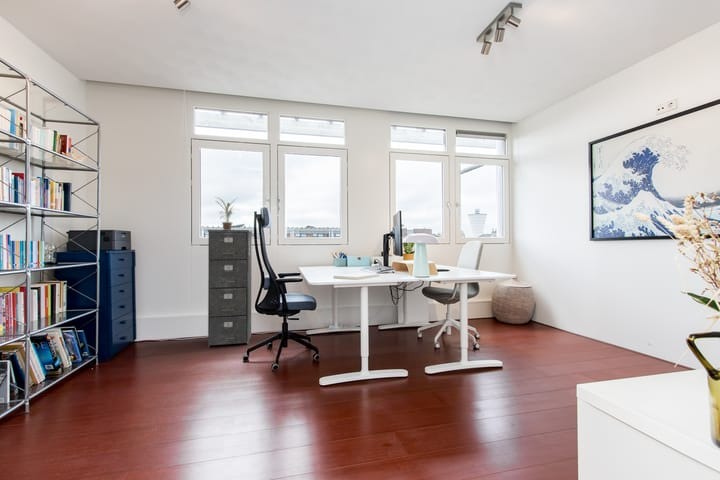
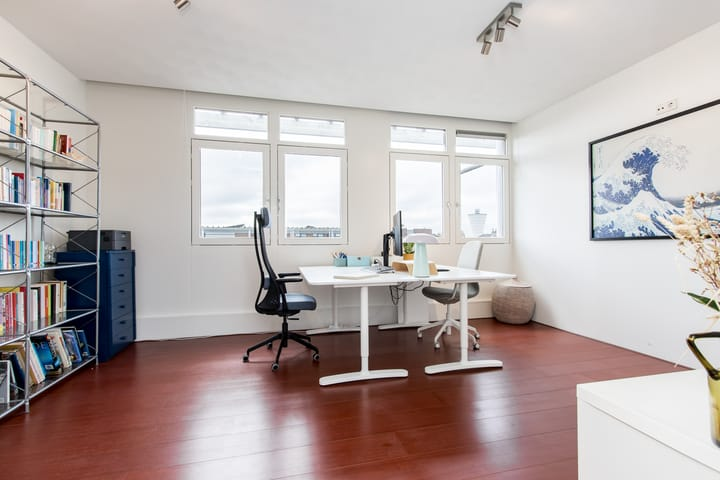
- filing cabinet (231, 285)
- potted plant (226, 214)
